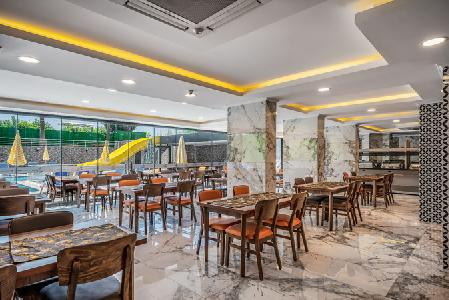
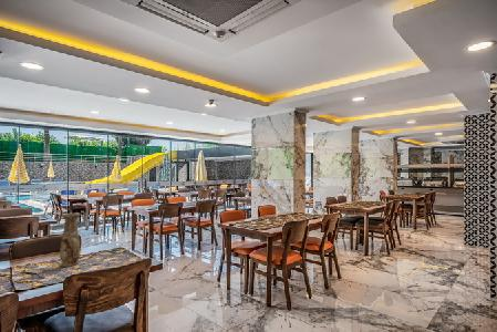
+ vase (70, 238)
